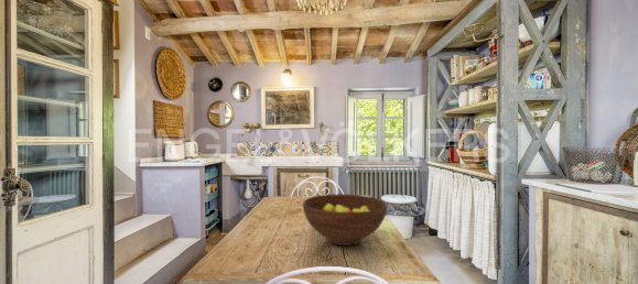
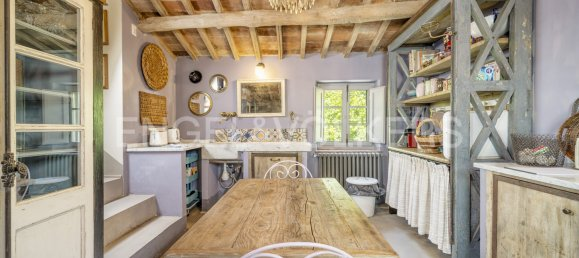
- fruit bowl (344, 221)
